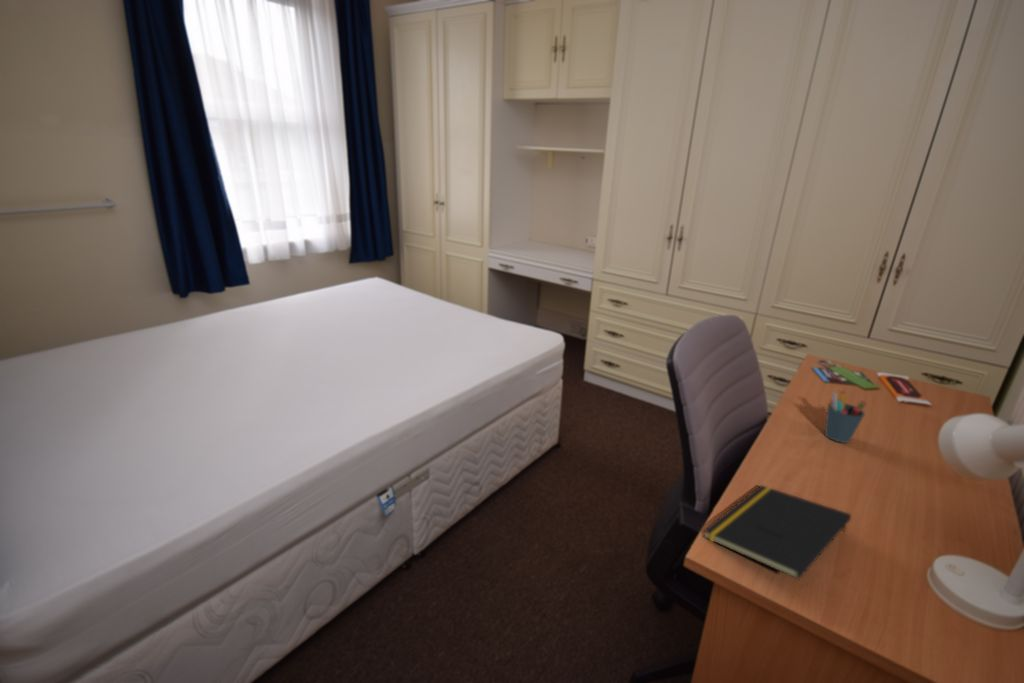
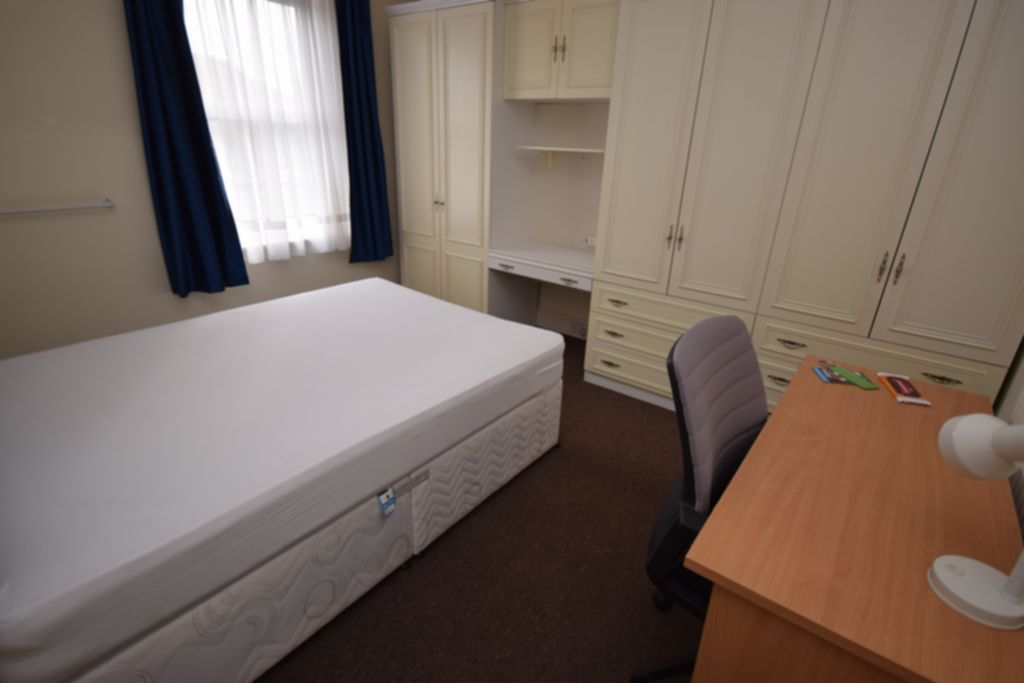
- pen holder (843, 415)
- notepad (777, 525)
